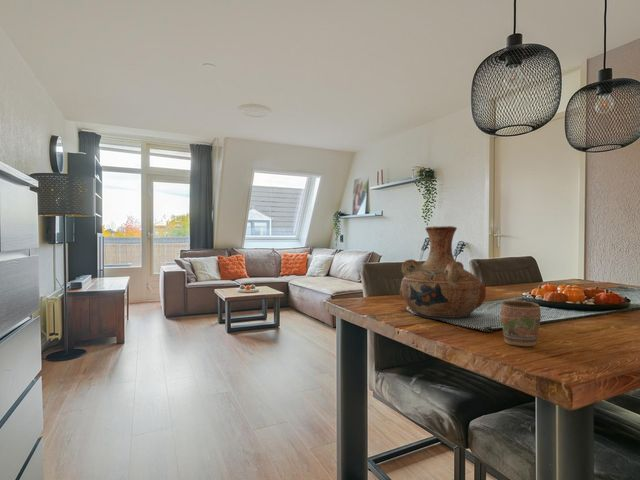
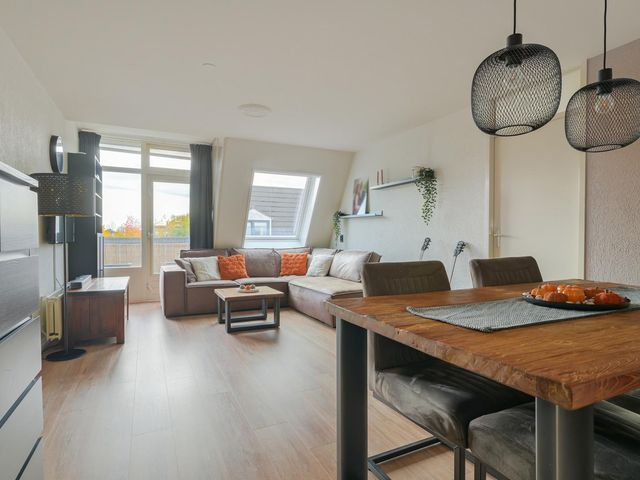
- mug (519, 322)
- vase (440, 269)
